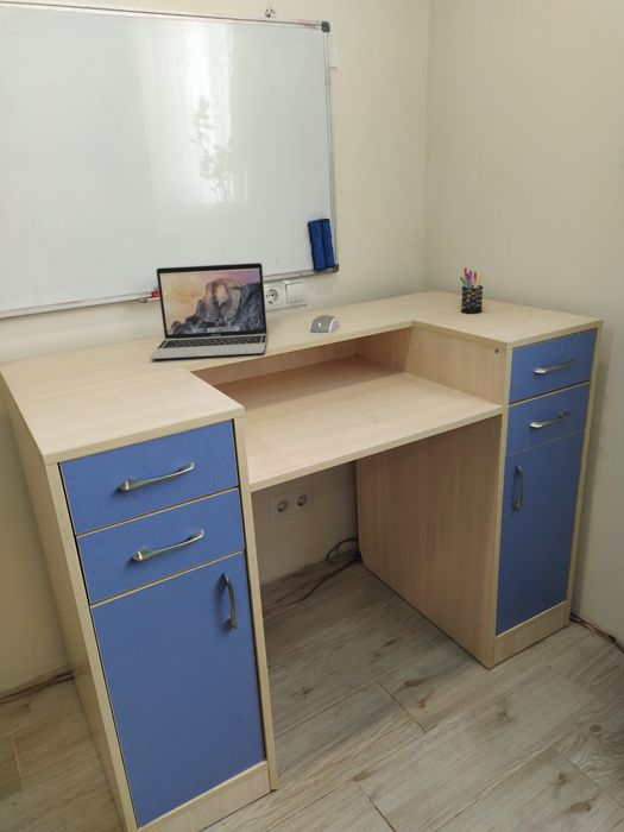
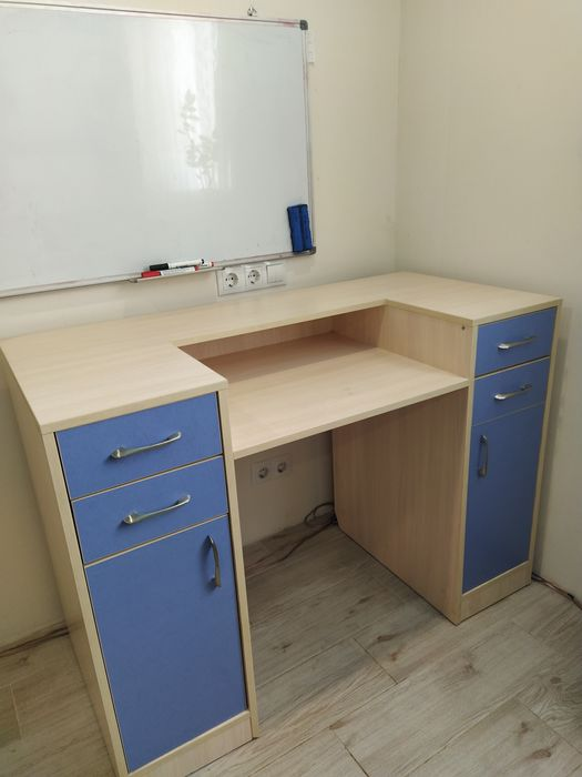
- pen holder (469, 290)
- computer mouse (324, 322)
- laptop (208, 309)
